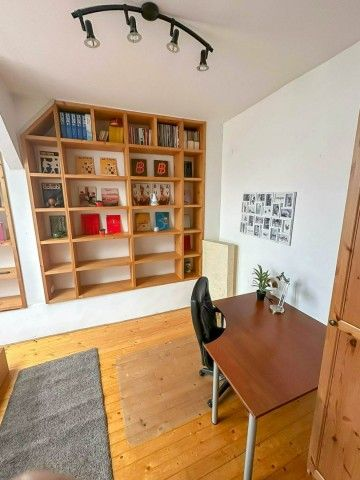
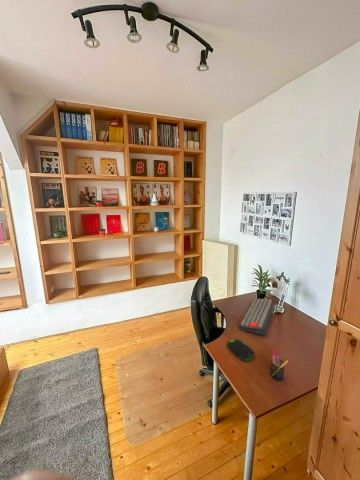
+ pen holder (276, 365)
+ computer mouse (240, 347)
+ keyboard (258, 313)
